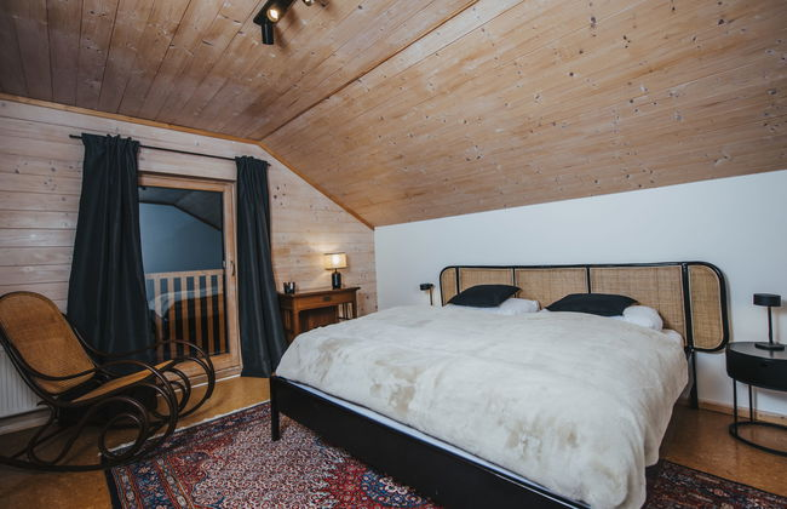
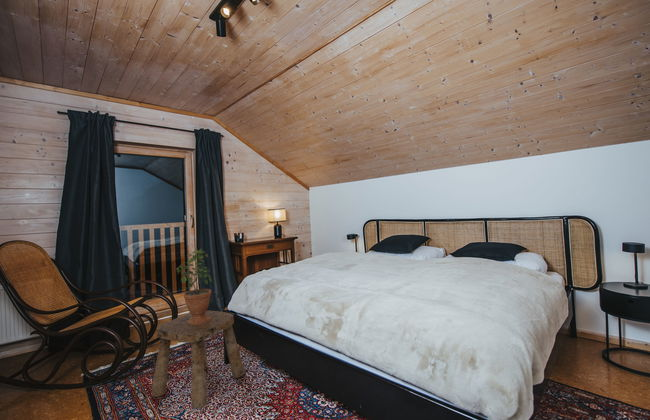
+ stool (198, 352)
+ potted plant (193, 283)
